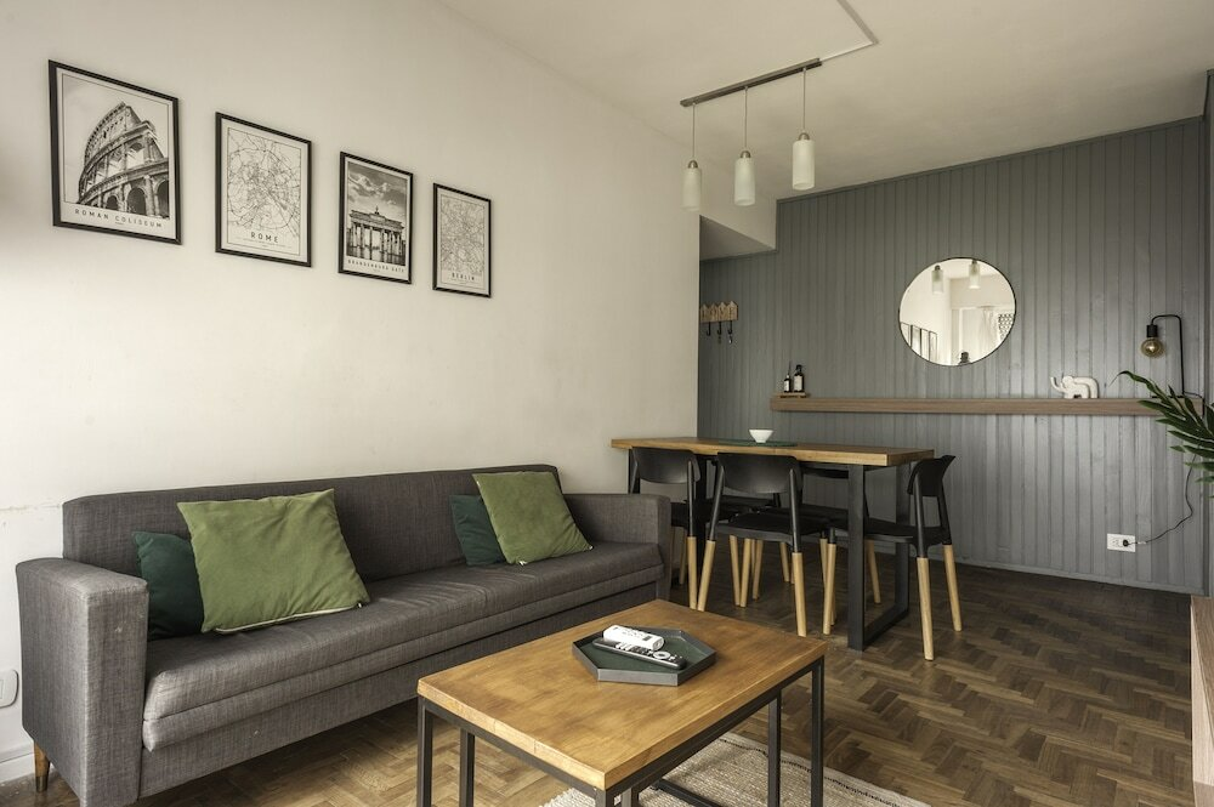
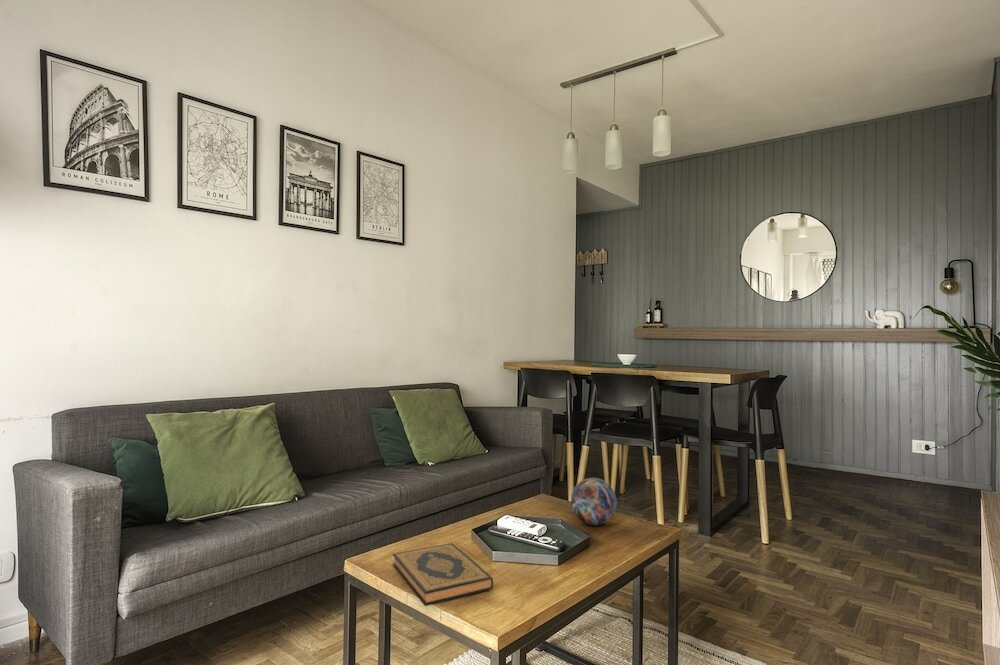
+ decorative orb (593, 501)
+ hardback book (440, 570)
